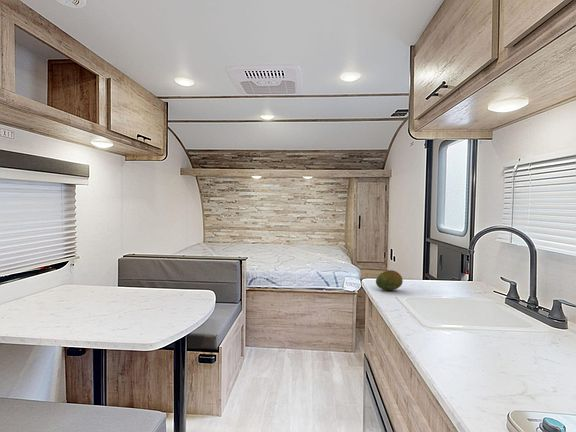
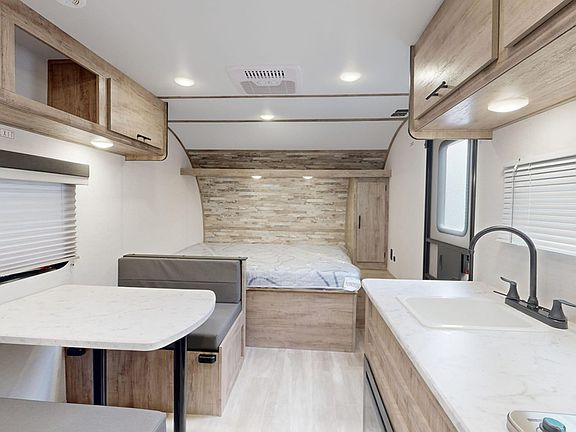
- fruit (388, 280)
